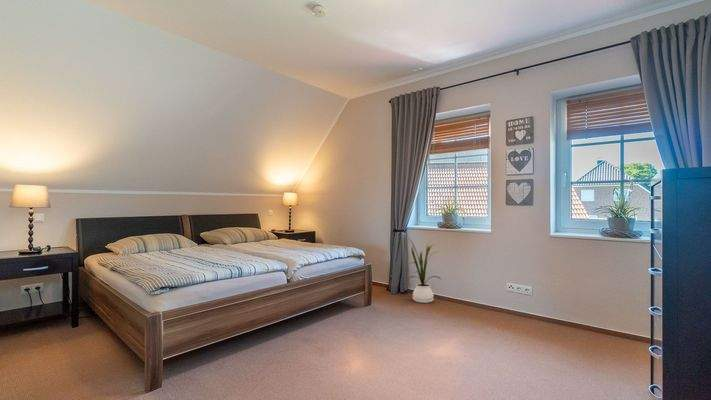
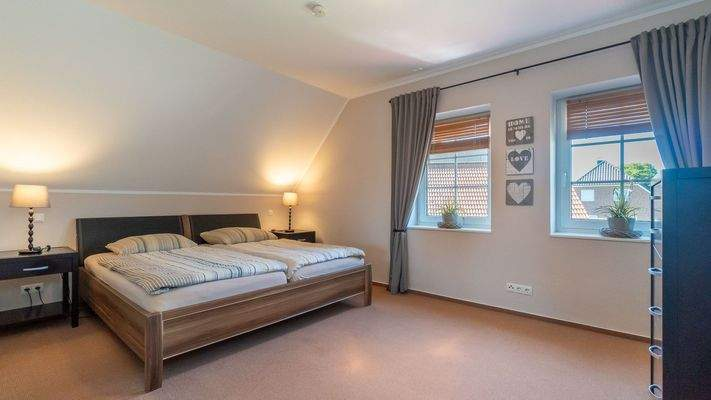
- house plant (420, 268)
